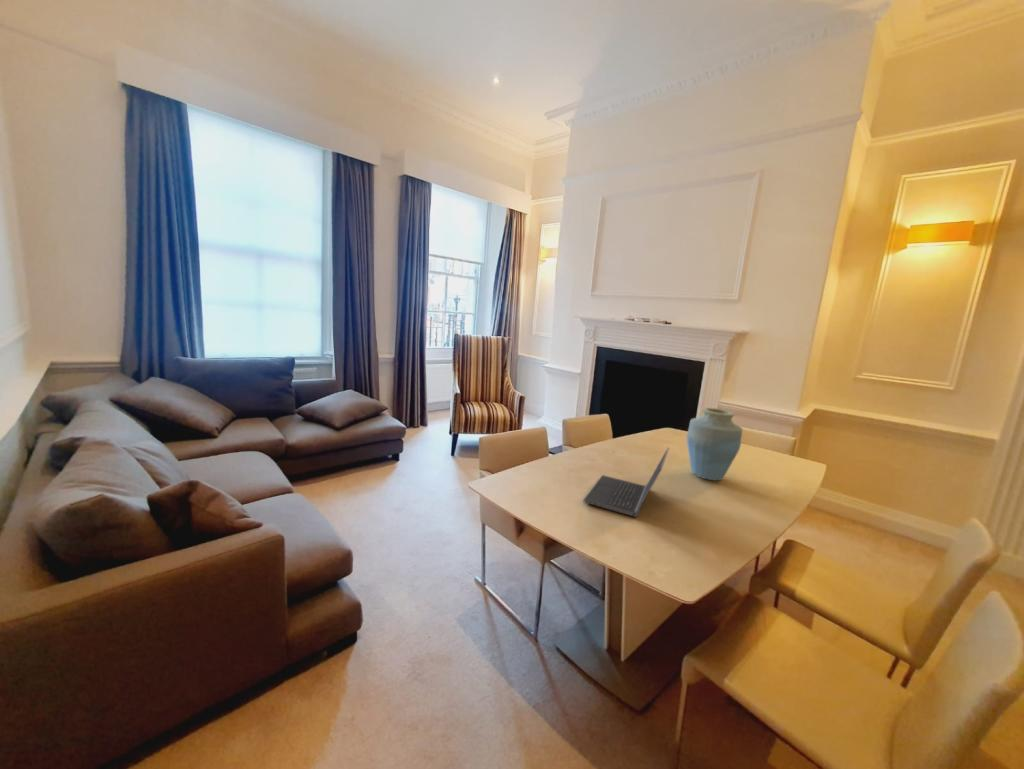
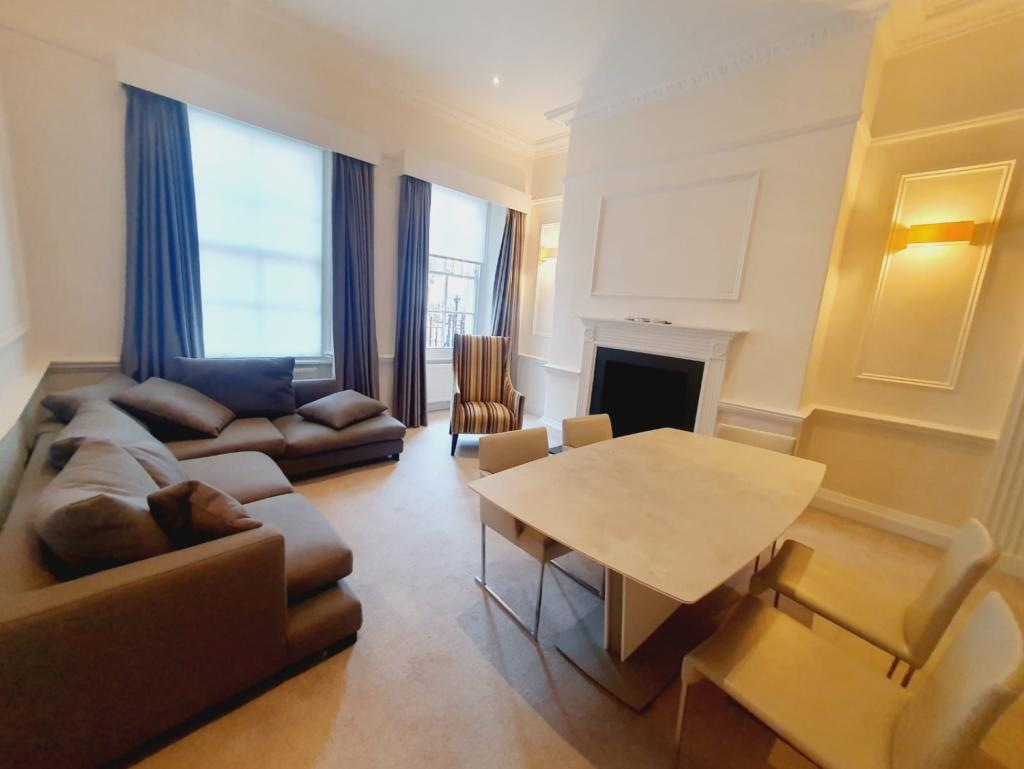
- laptop computer (627, 481)
- vase (712, 444)
